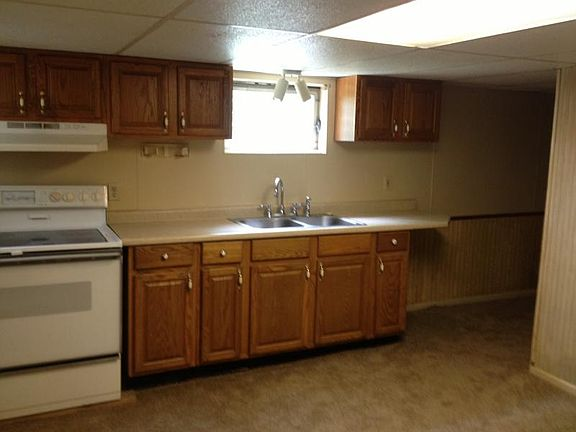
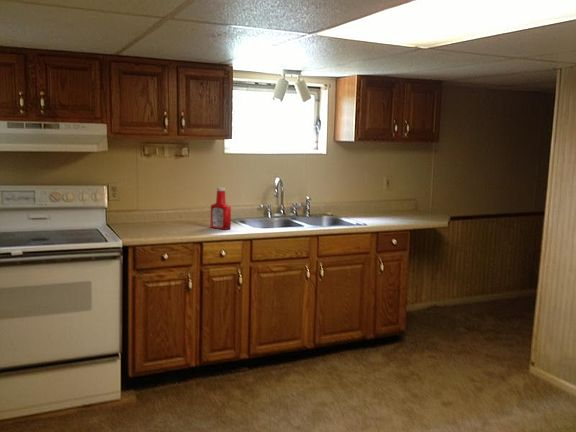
+ soap bottle (220, 208)
